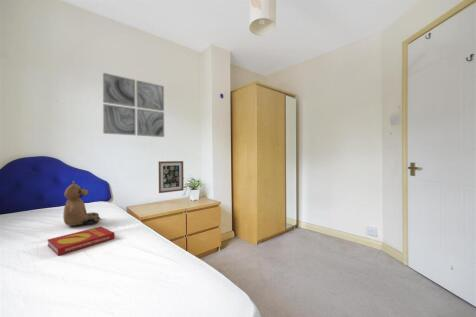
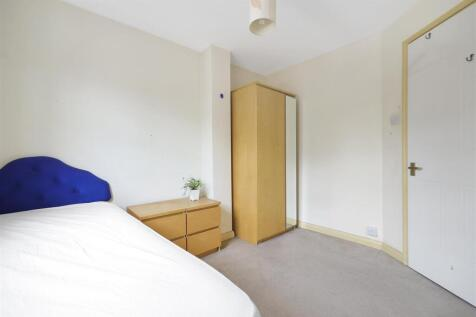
- teddy bear (82, 201)
- book (82, 238)
- wall art (171, 176)
- wall art (135, 108)
